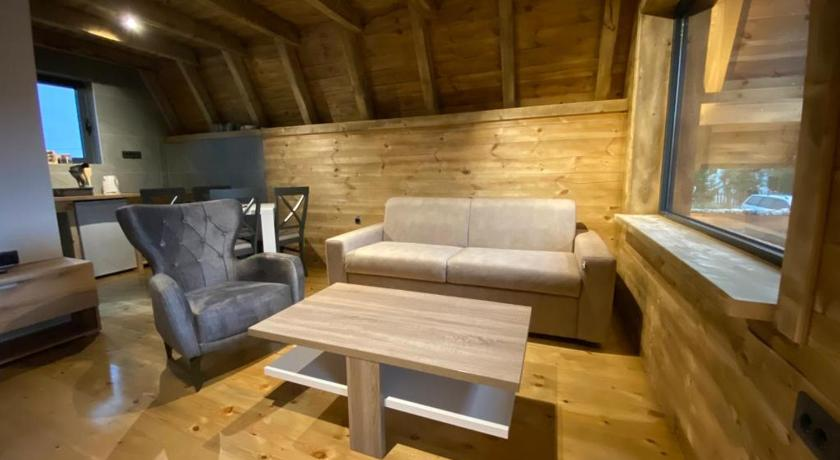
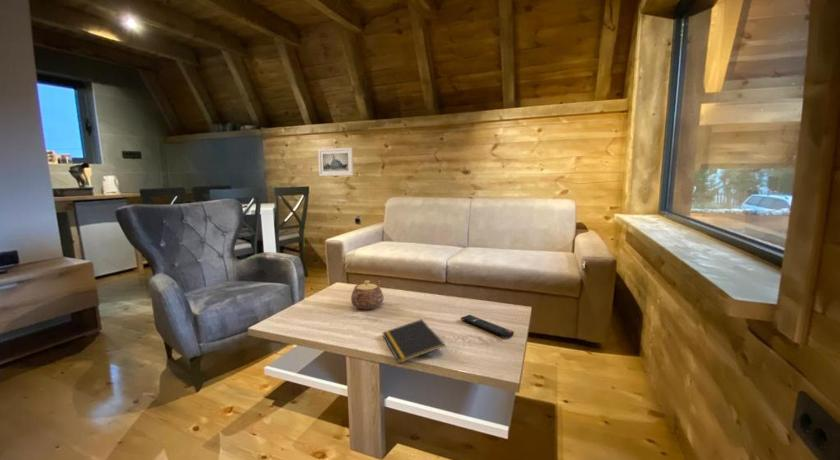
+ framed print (335, 162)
+ teapot (368, 292)
+ notepad (411, 339)
+ remote control (486, 326)
